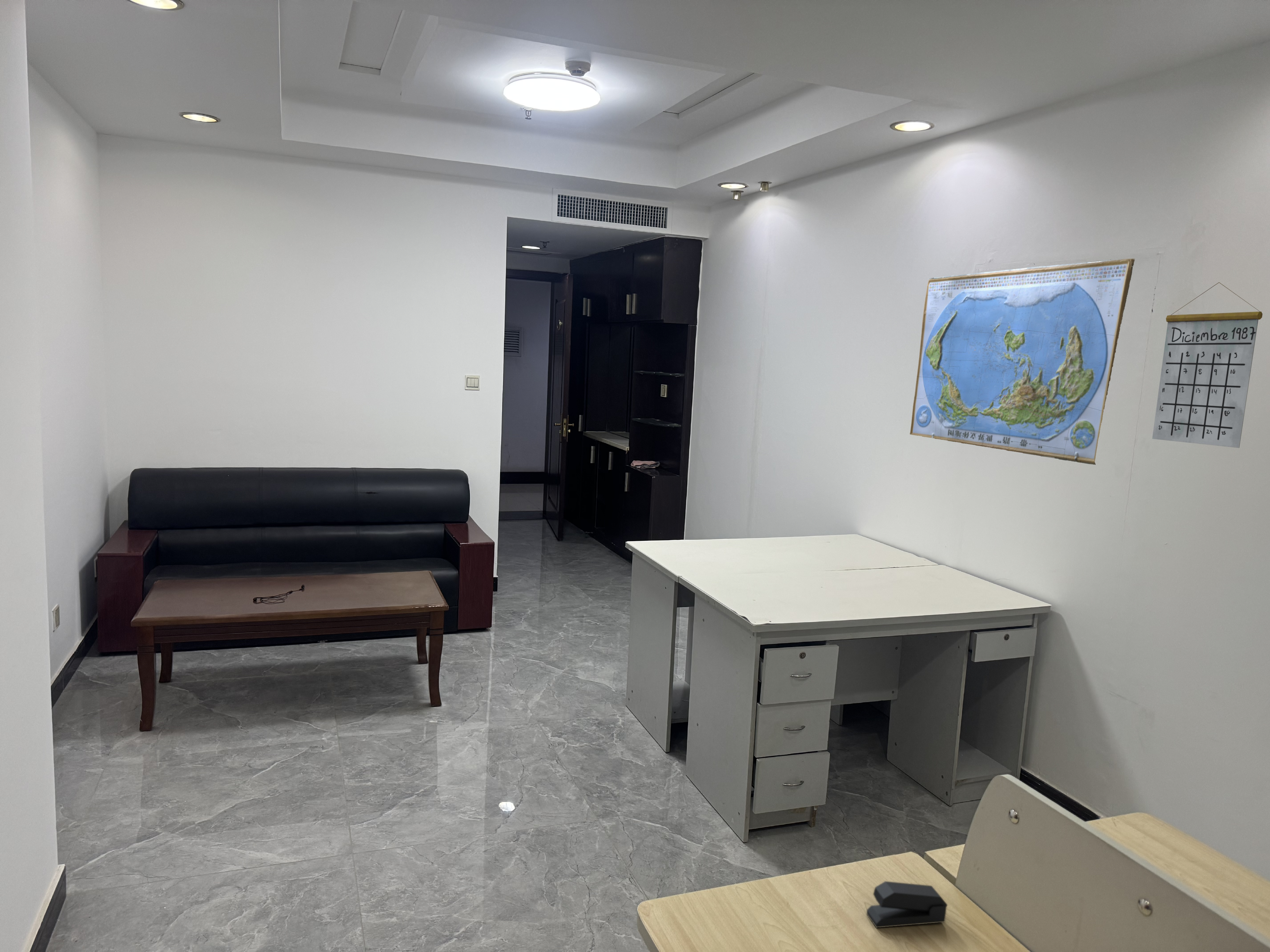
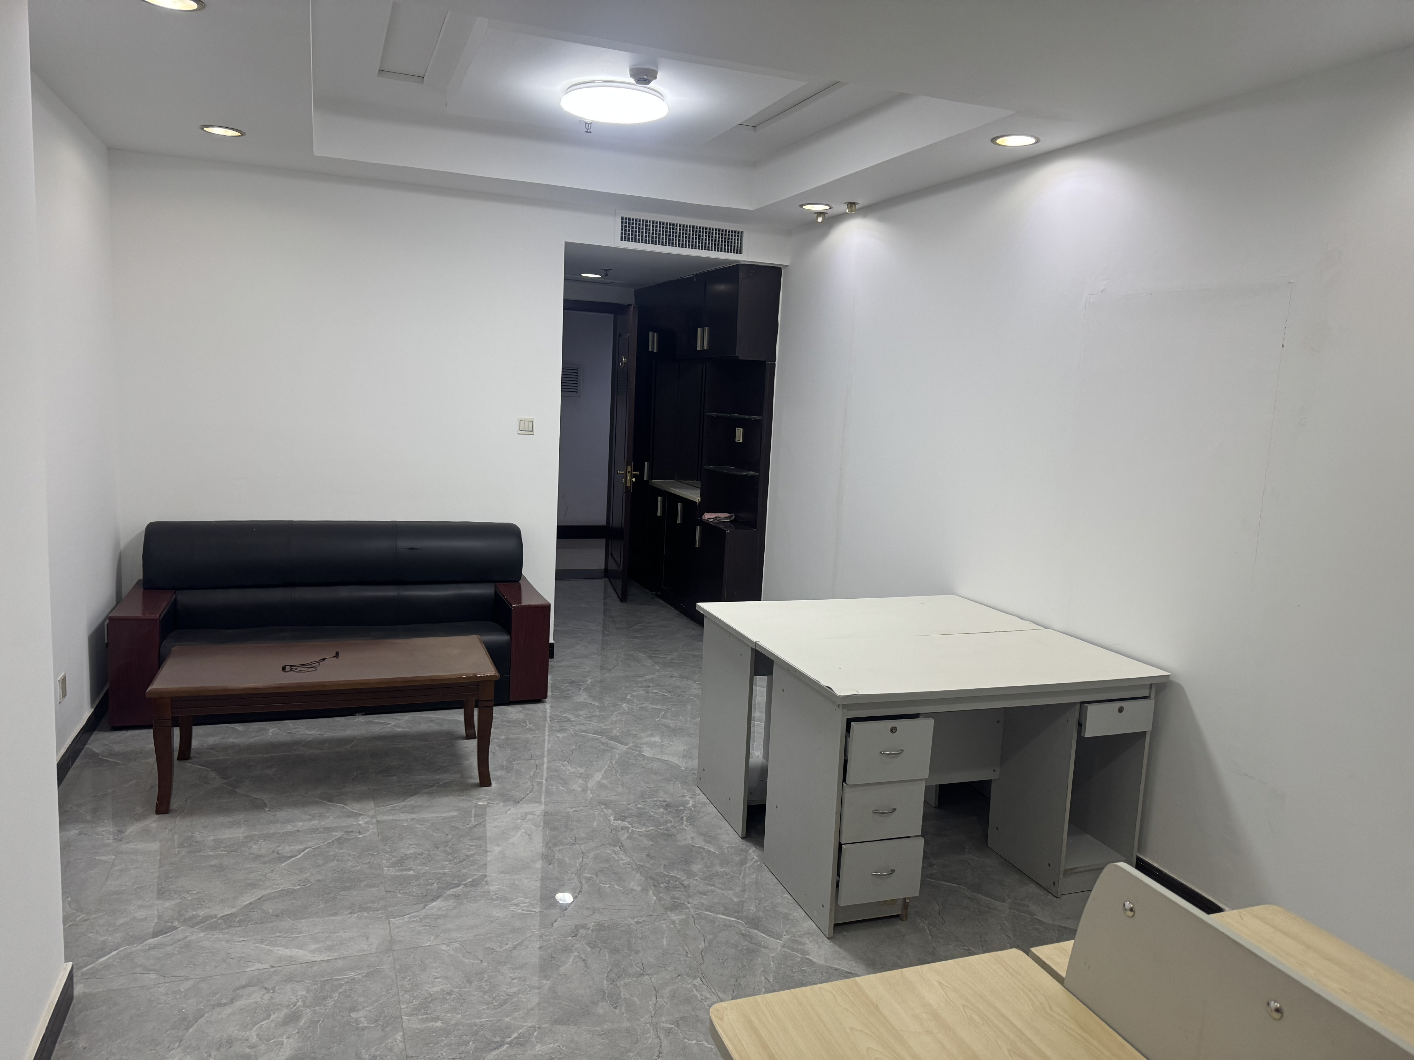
- stapler (908, 901)
- world map (1004, 360)
- calendar (1205, 364)
